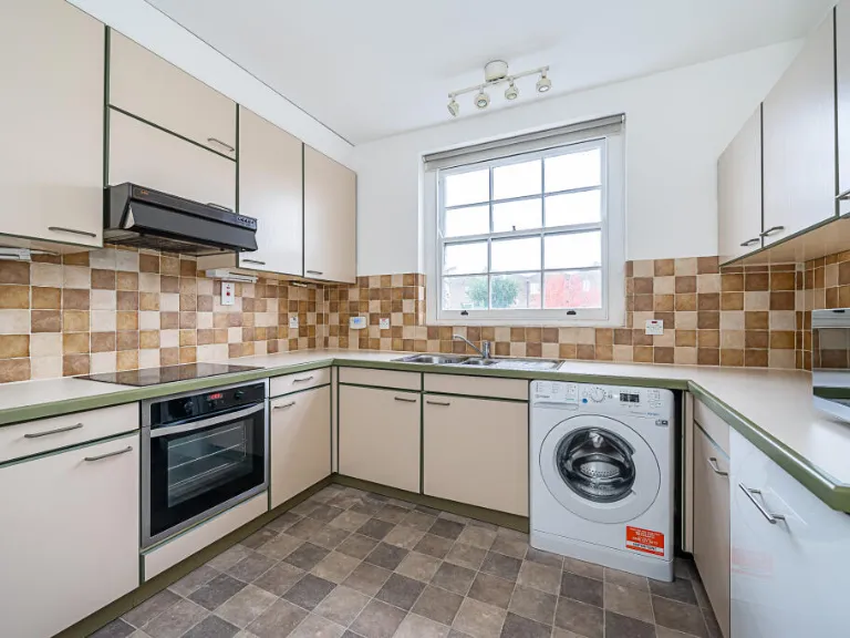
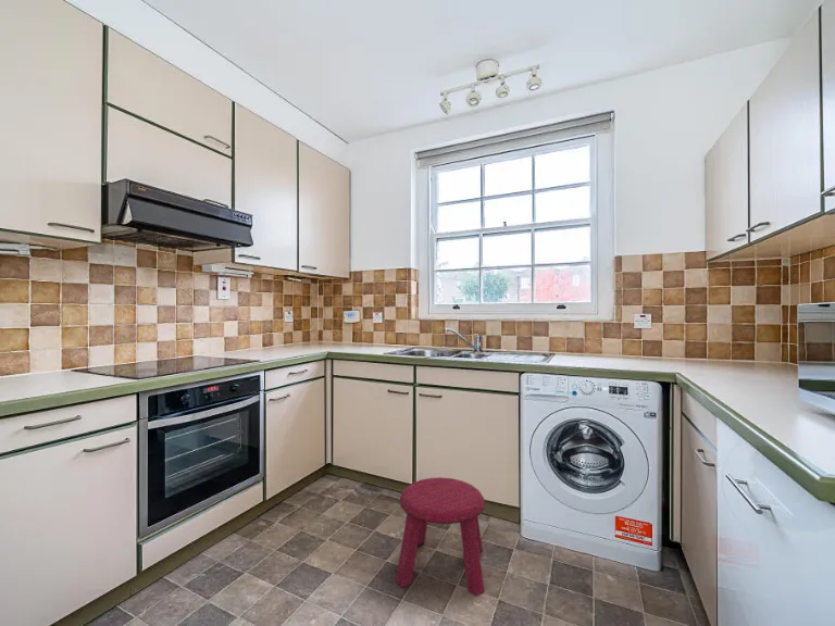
+ stool (441, 523)
